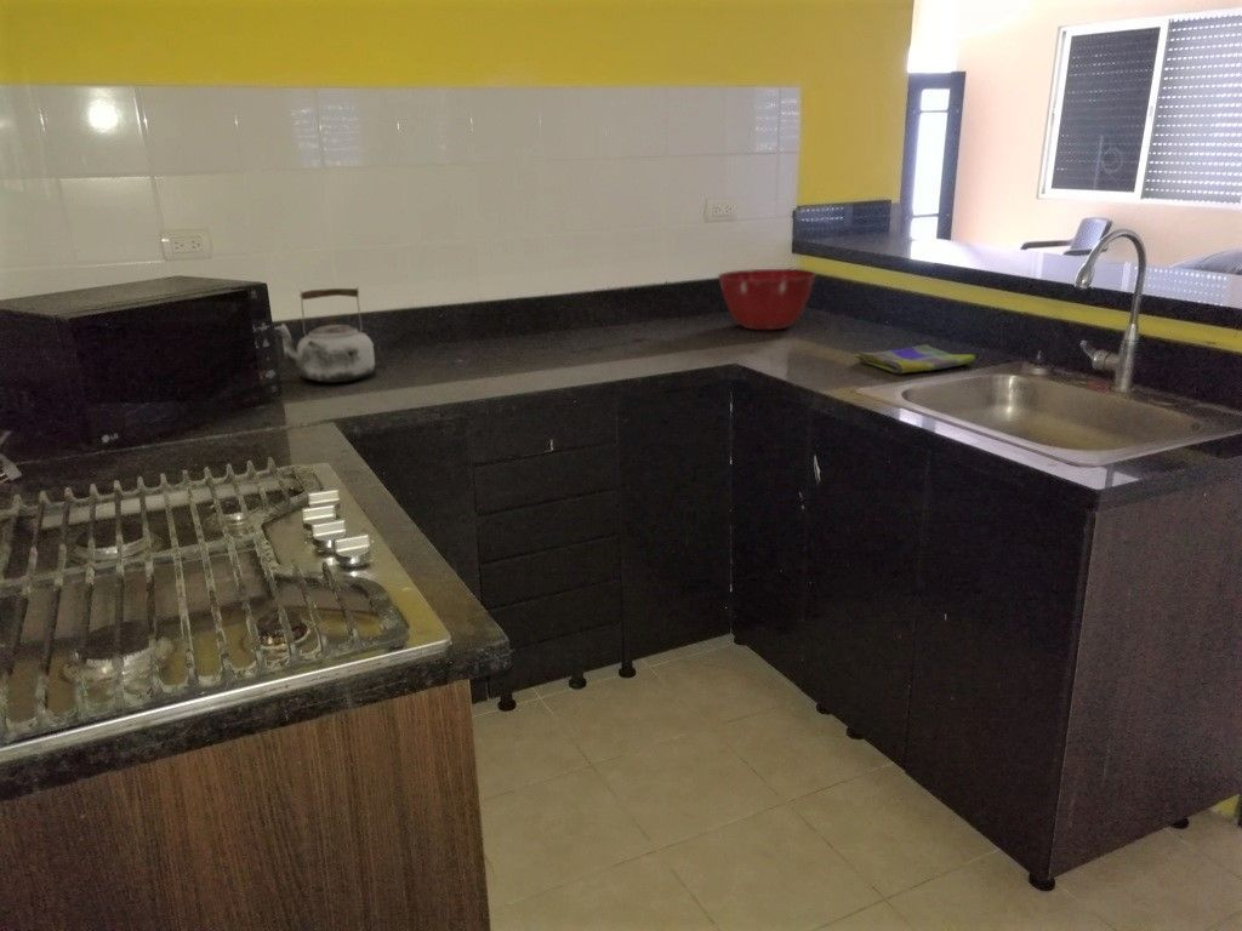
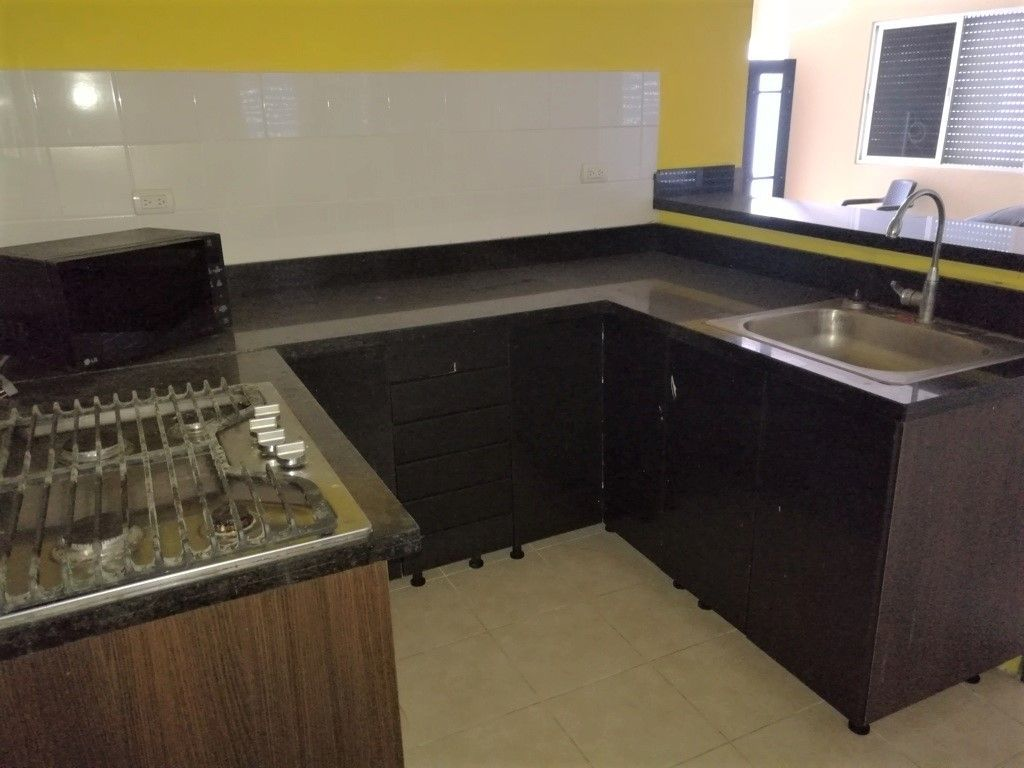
- kettle (324, 333)
- dish towel (913, 358)
- mixing bowl (765, 299)
